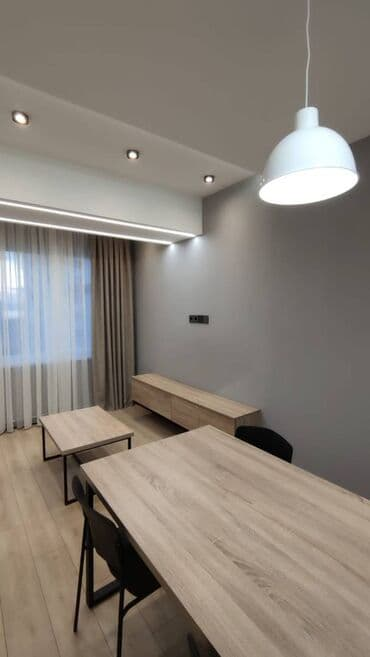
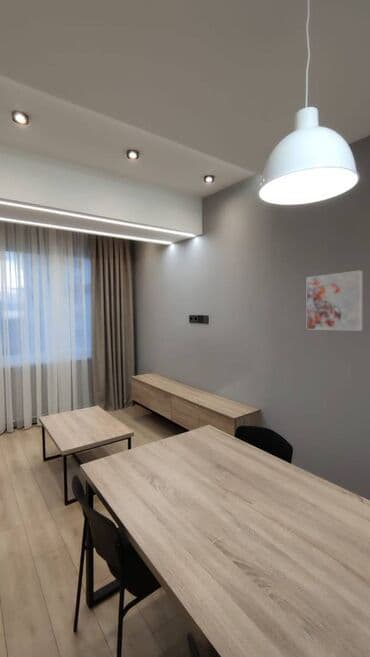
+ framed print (332, 302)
